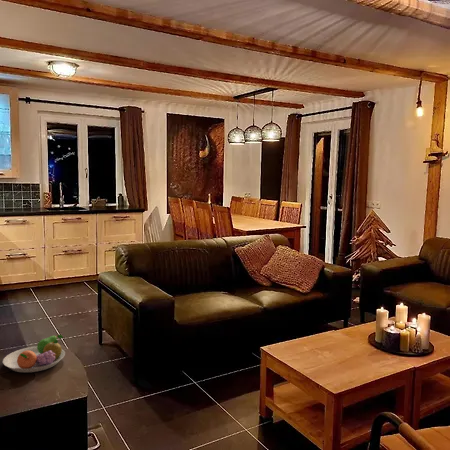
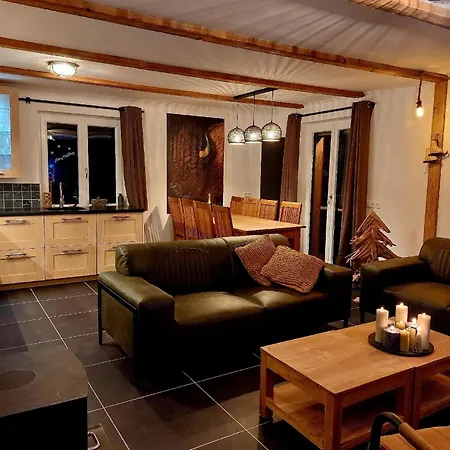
- fruit bowl (37, 350)
